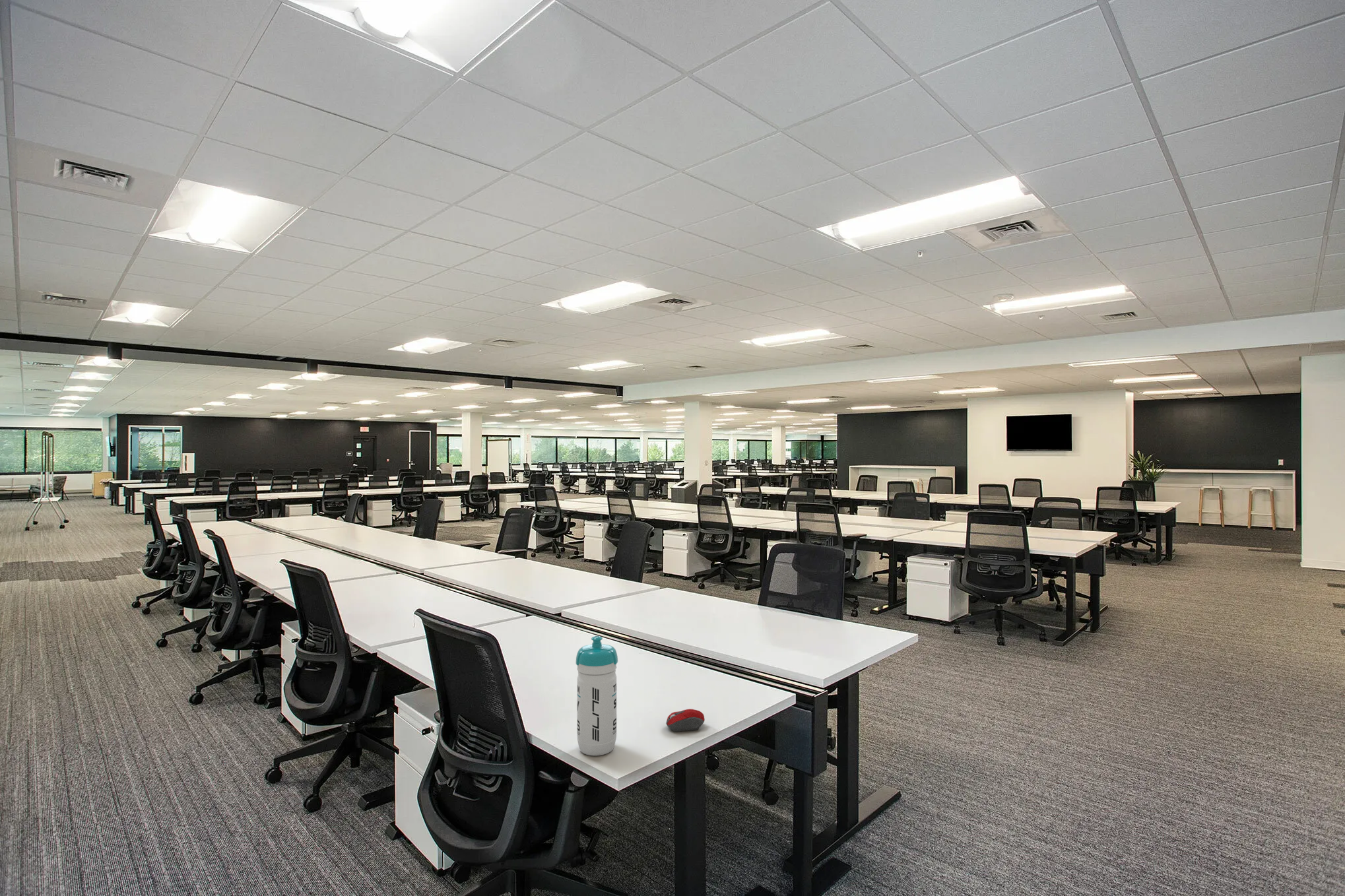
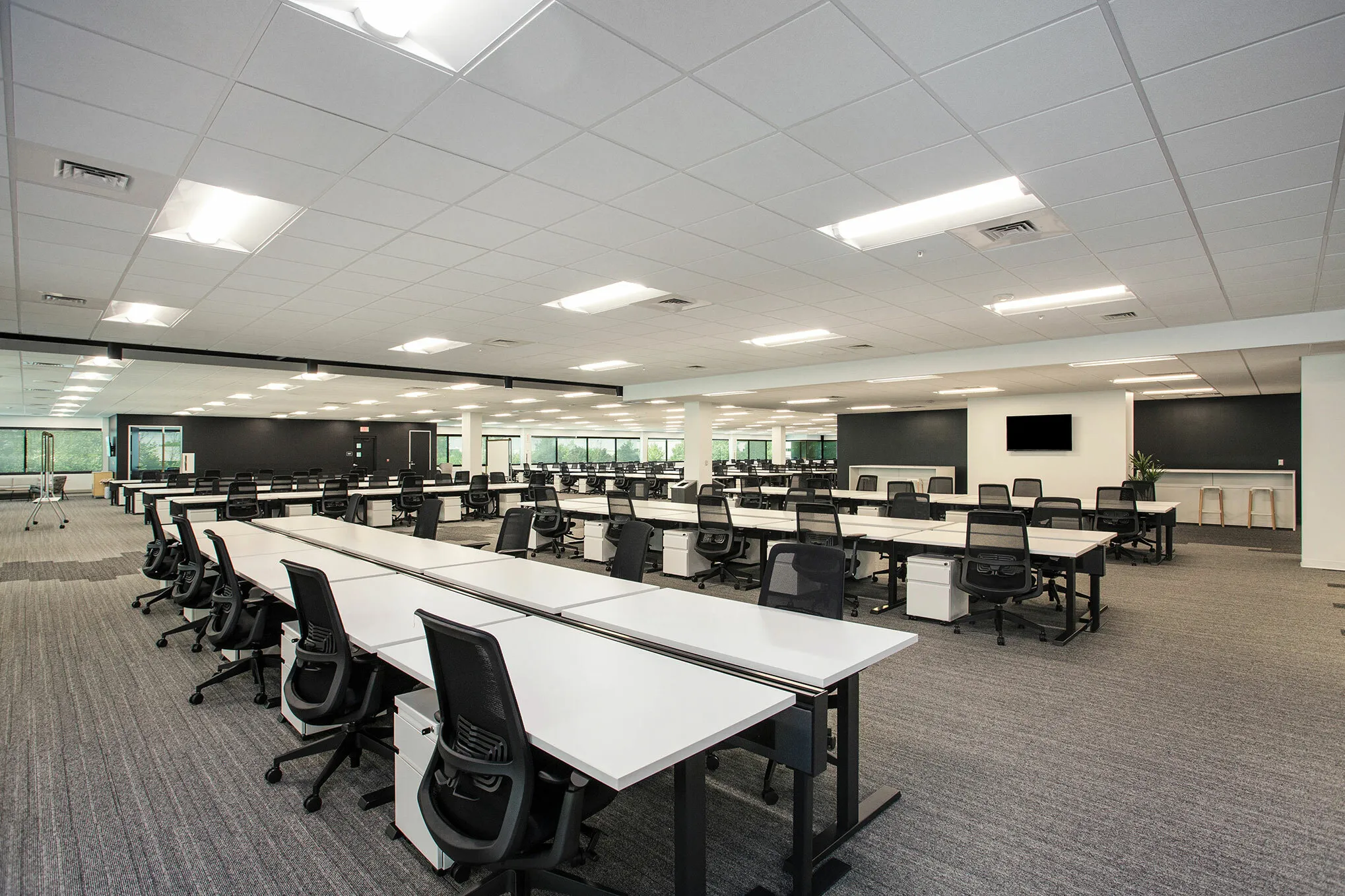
- water bottle (597, 692)
- computer mouse (685, 718)
